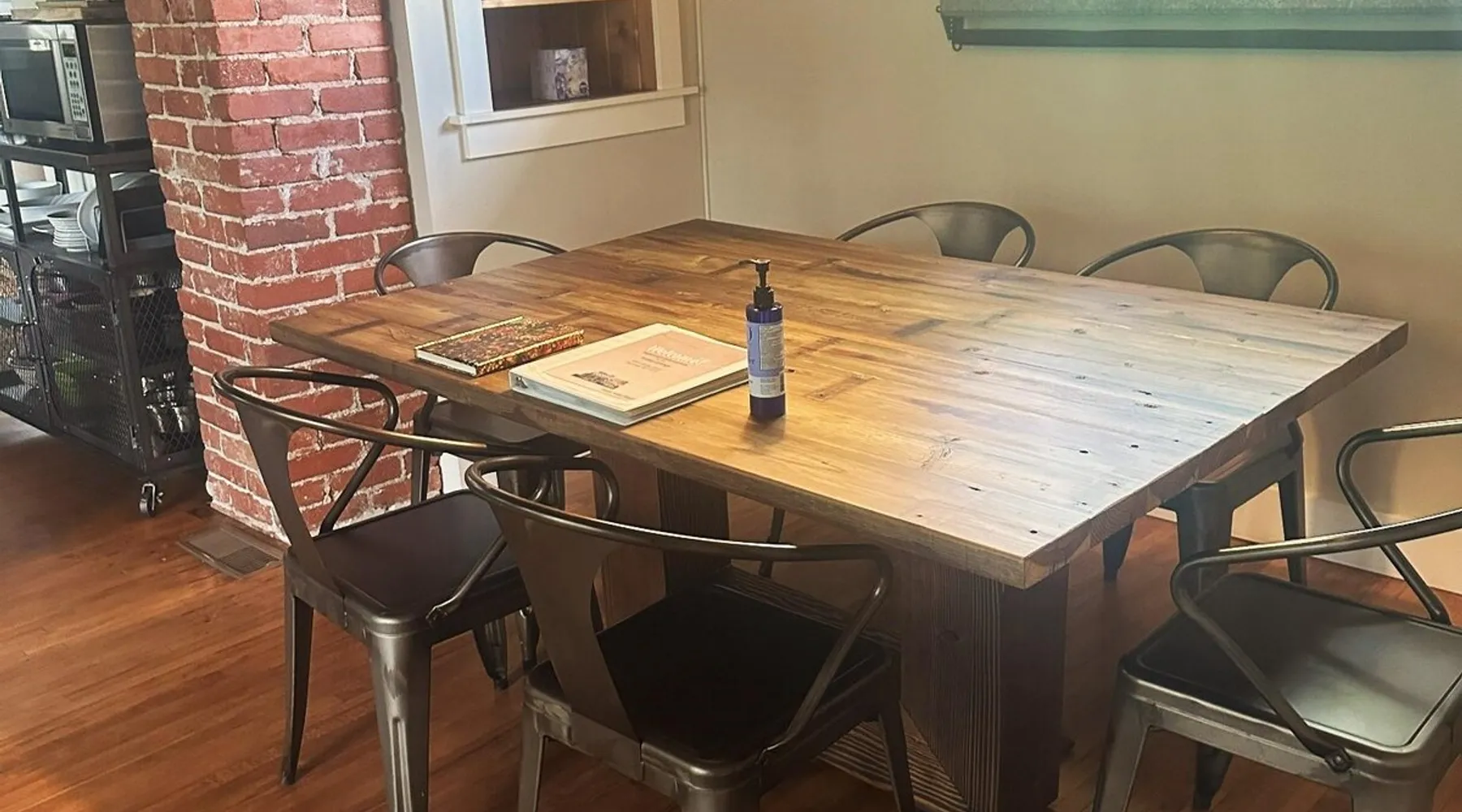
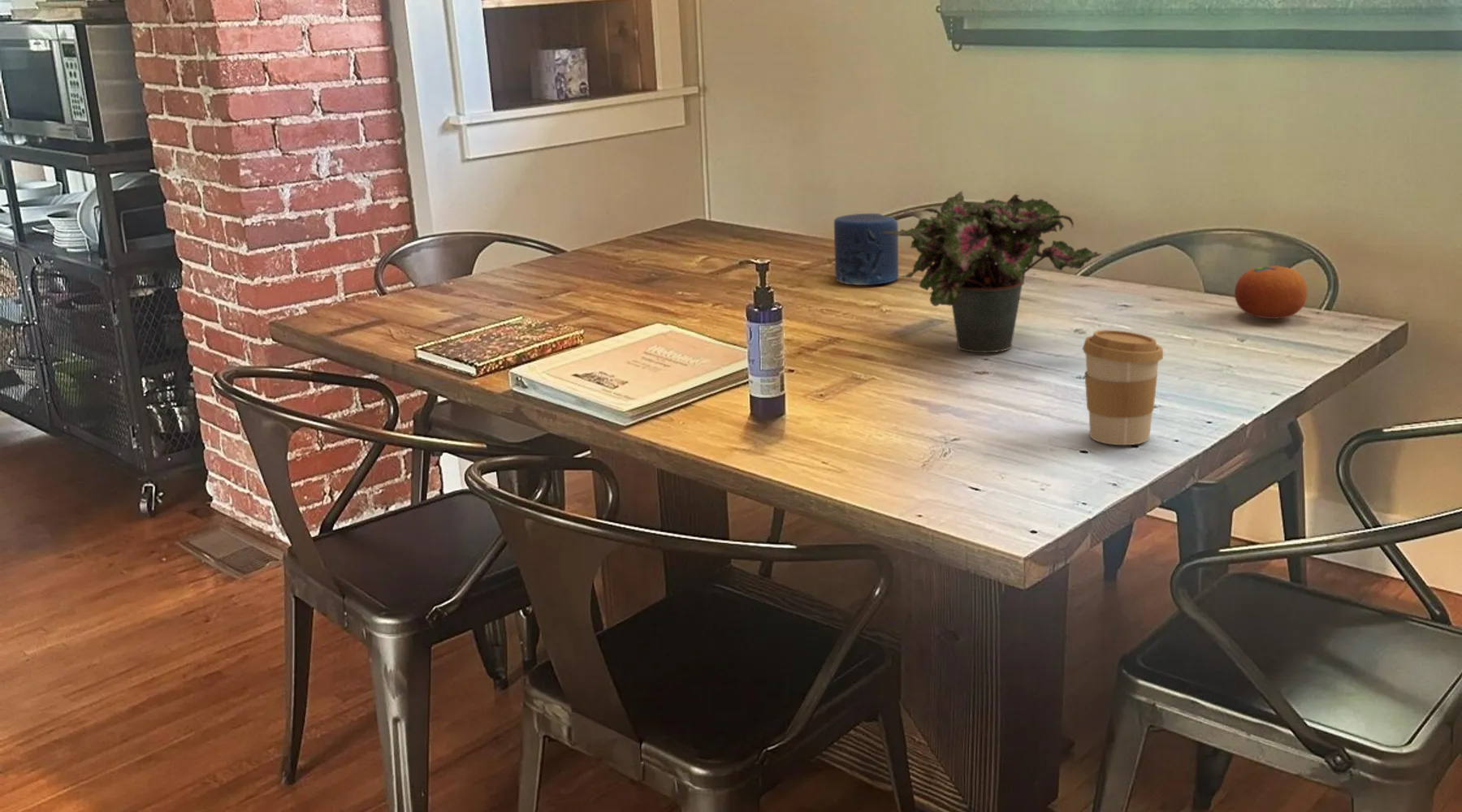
+ potted plant (983, 274)
+ fruit (1270, 292)
+ candle (866, 248)
+ coffee cup (1121, 385)
